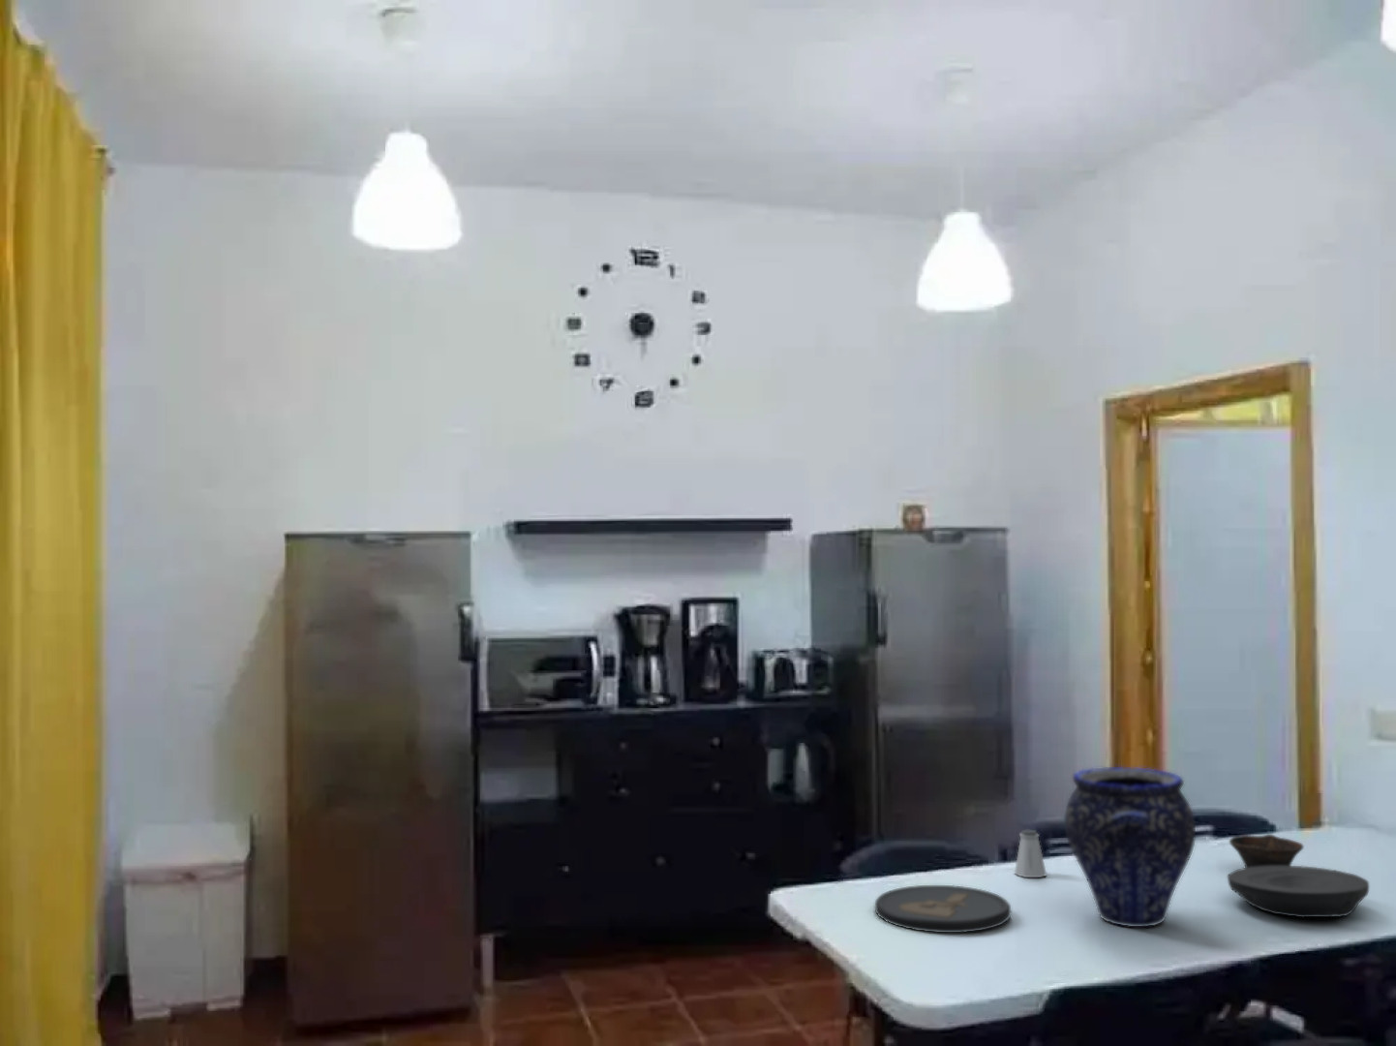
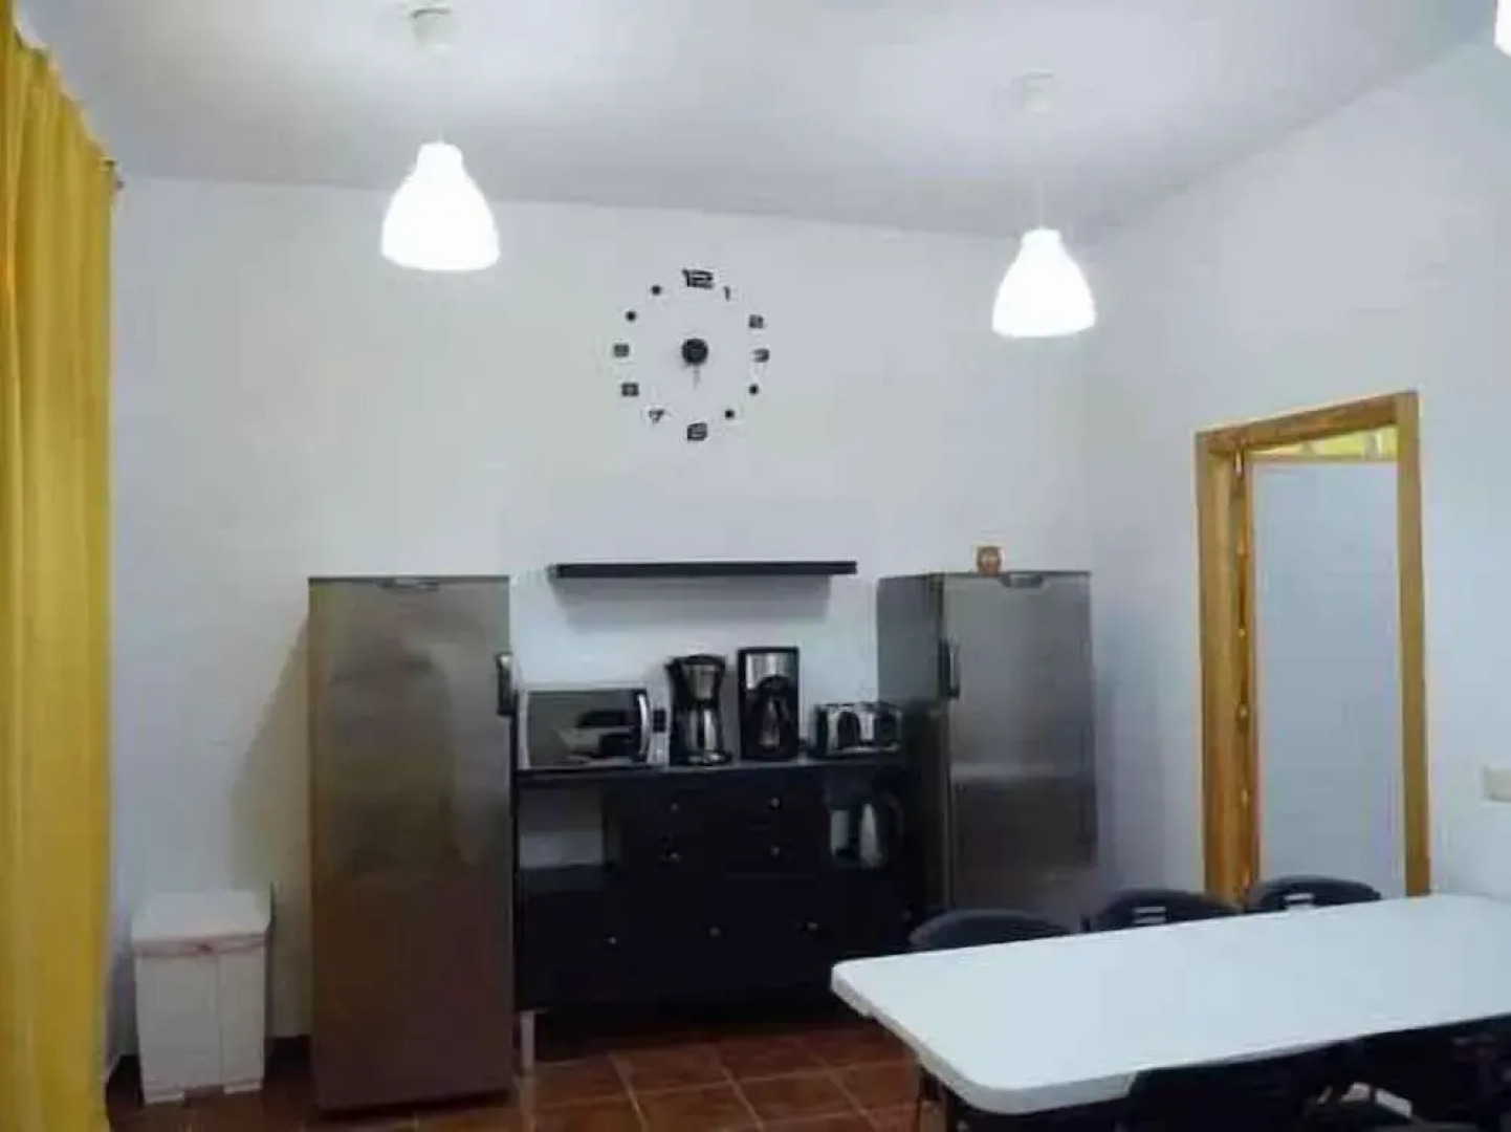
- saltshaker (1029, 853)
- vase (1129, 846)
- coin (942, 908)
- plate (1296, 891)
- bowl (1265, 855)
